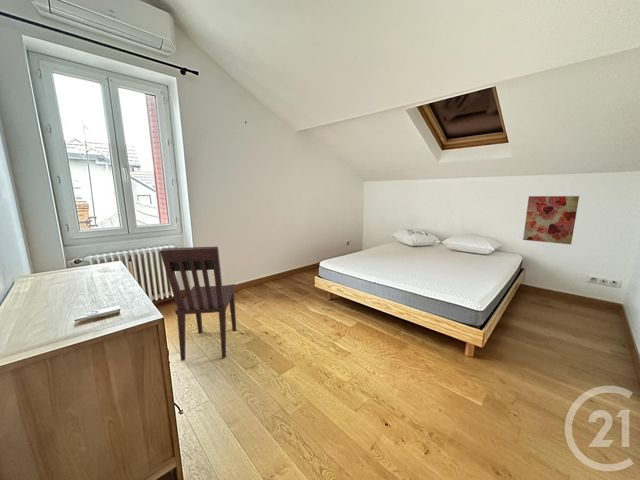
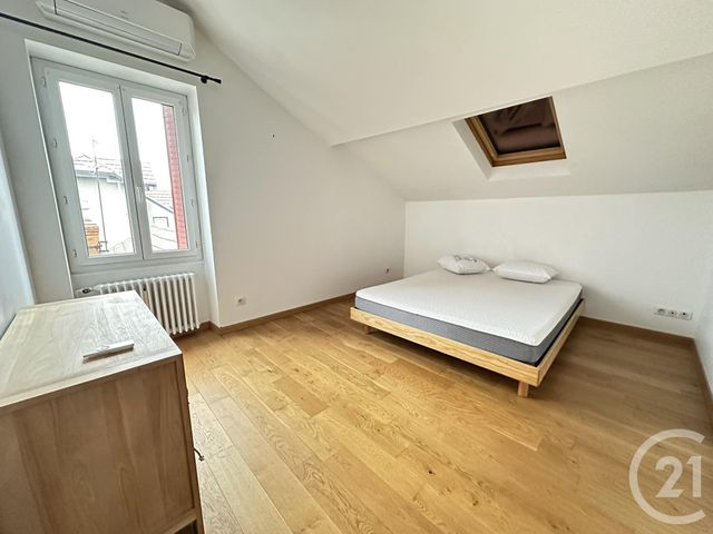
- wall art (549, 219)
- dining chair (205, 295)
